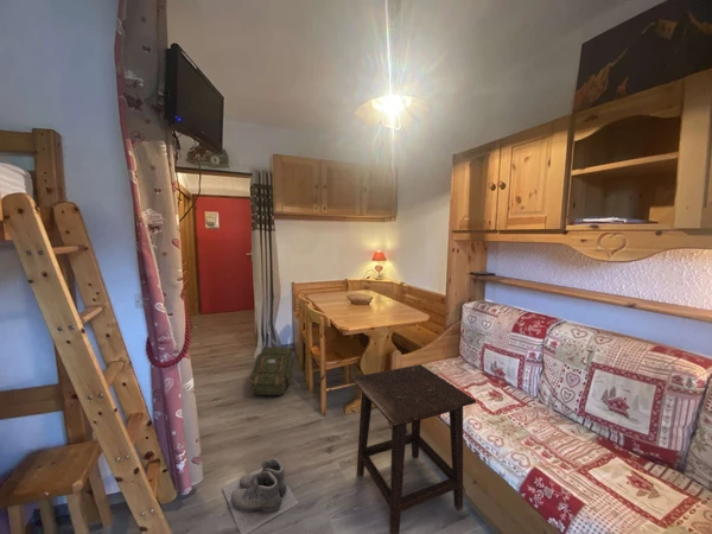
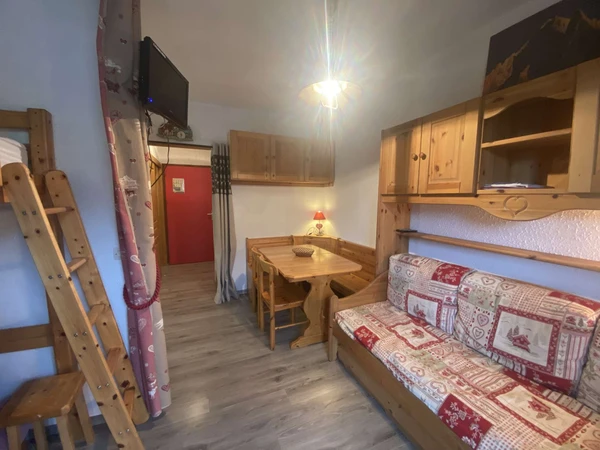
- backpack (273, 369)
- boots (259, 479)
- side table (407, 439)
